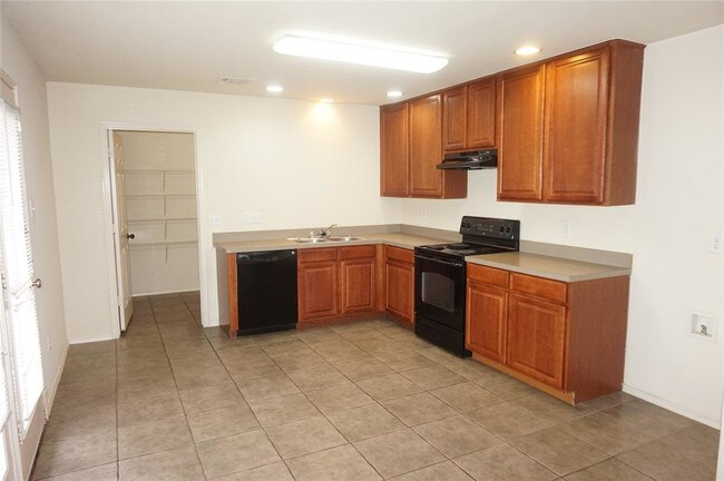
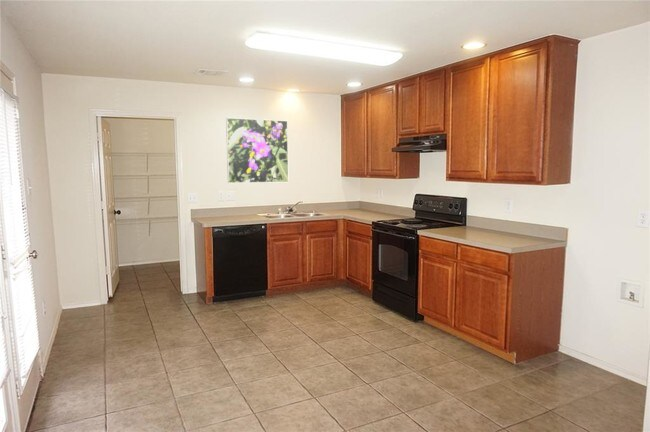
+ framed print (258, 151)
